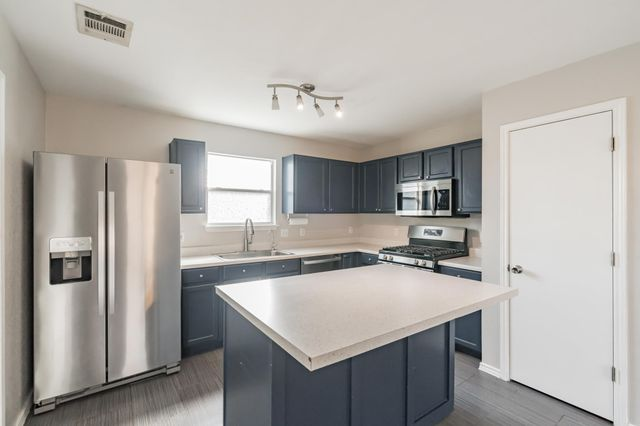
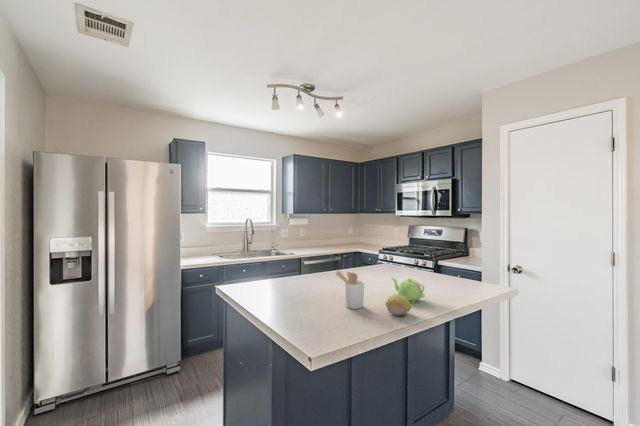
+ utensil holder (349, 288)
+ teapot (407, 289)
+ fruit (398, 304)
